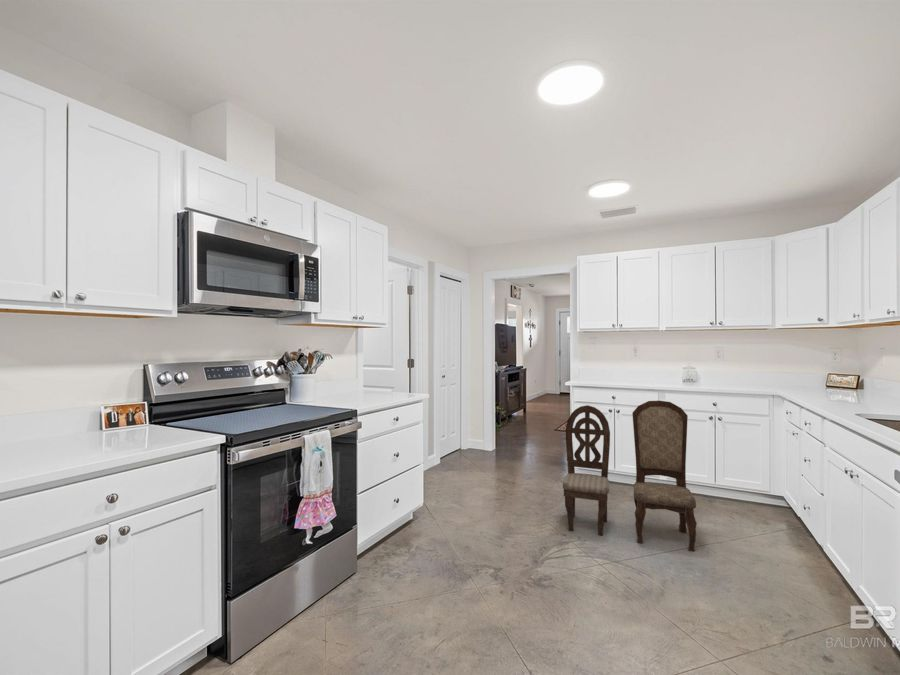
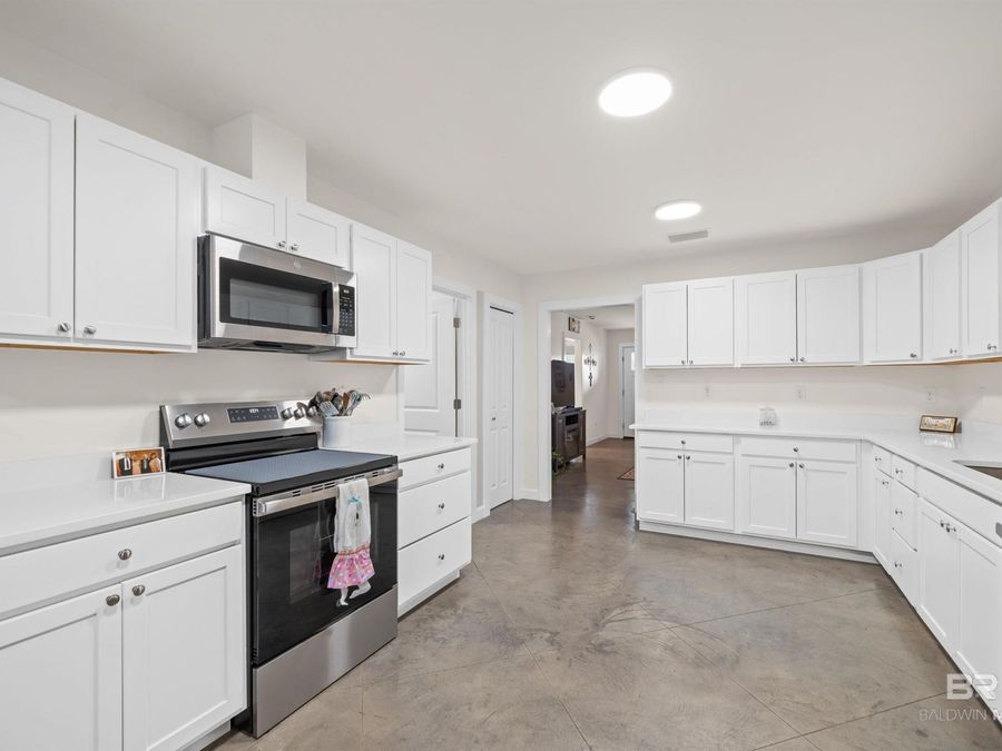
- dining chair (636, 465)
